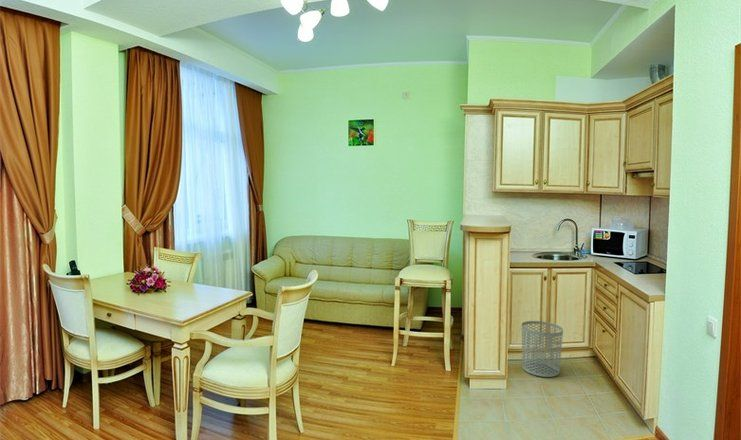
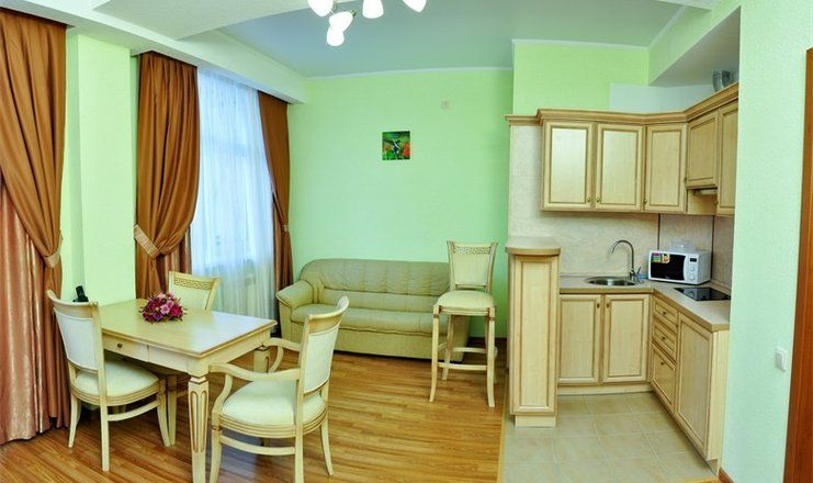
- waste bin (541, 348)
